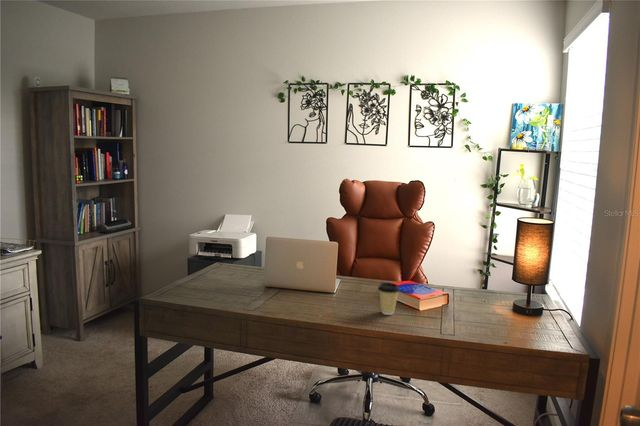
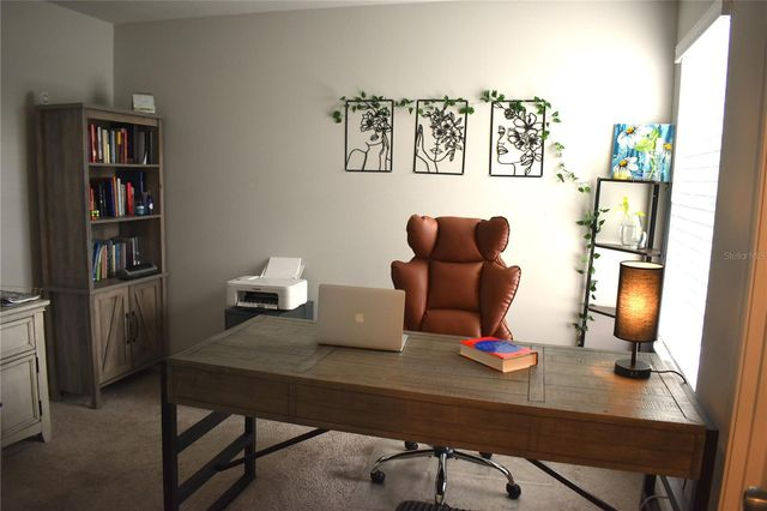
- coffee cup (388, 298)
